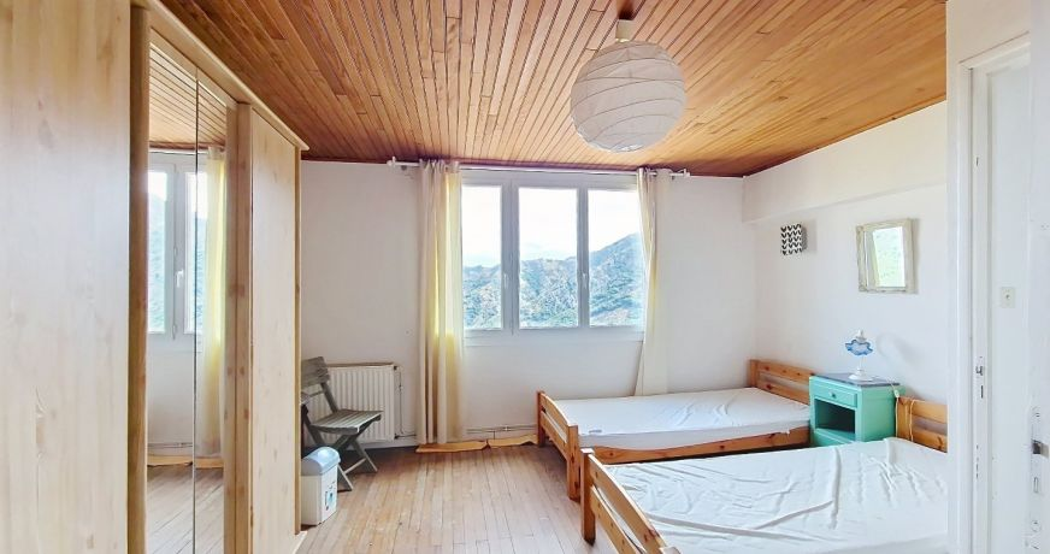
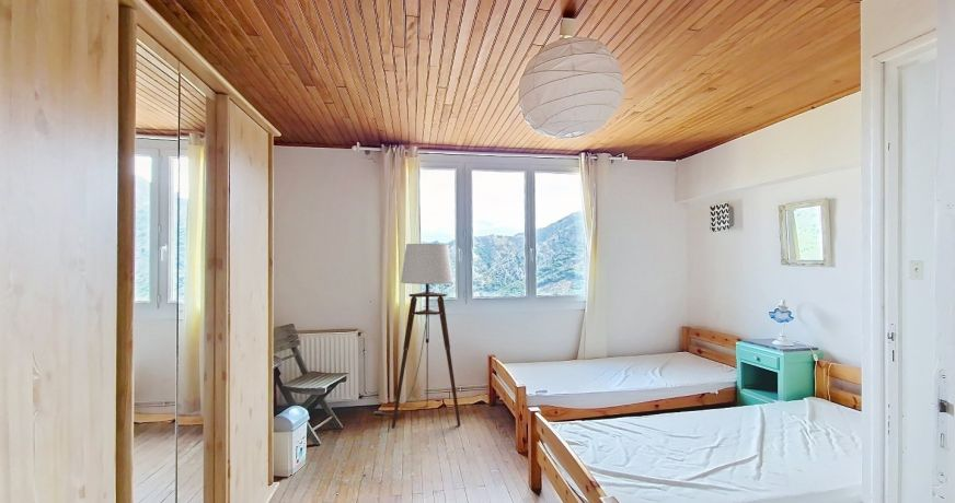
+ floor lamp (411, 330)
